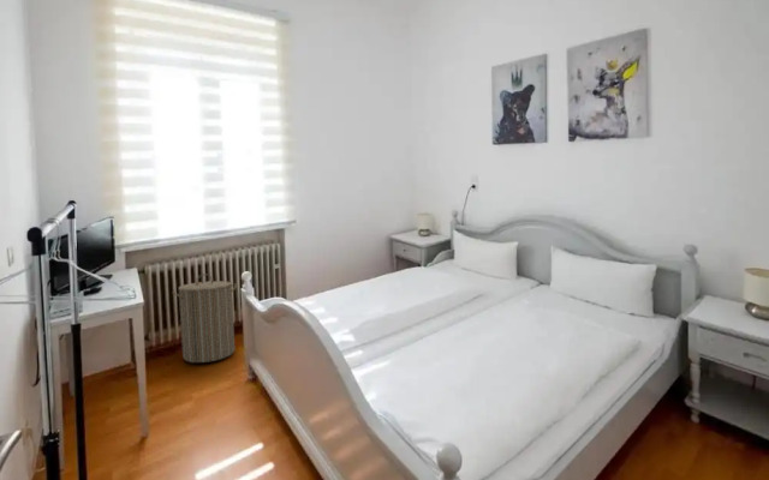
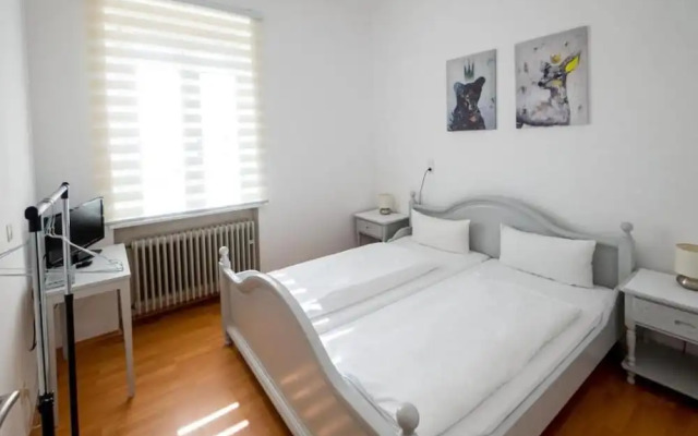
- laundry hamper (207, 313)
